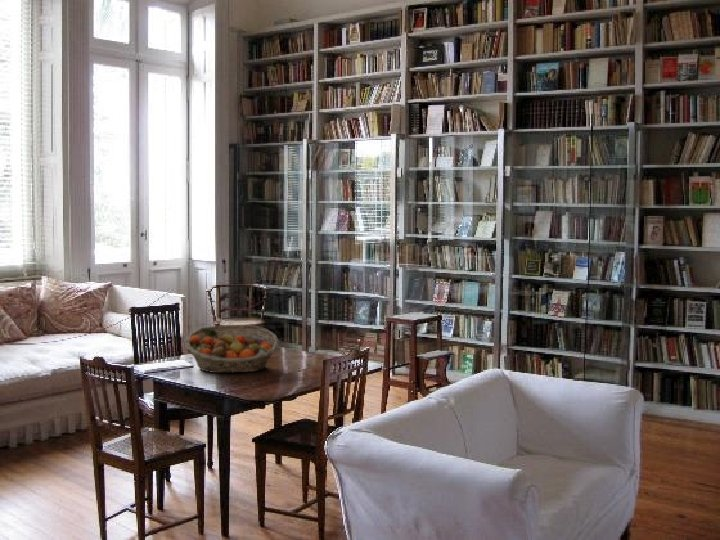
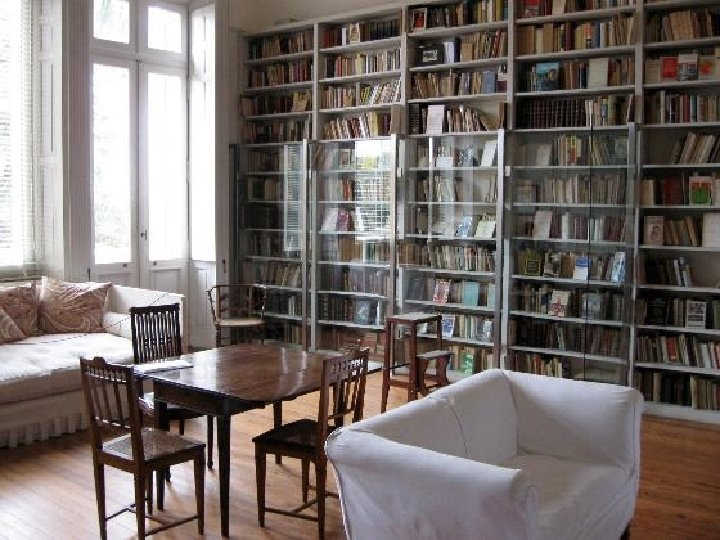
- fruit basket (232, 348)
